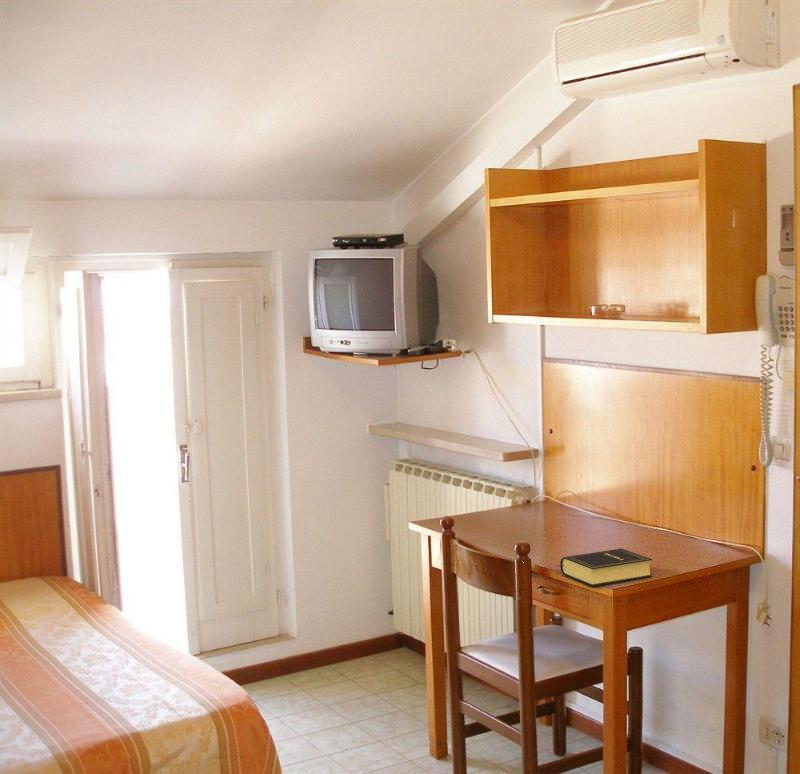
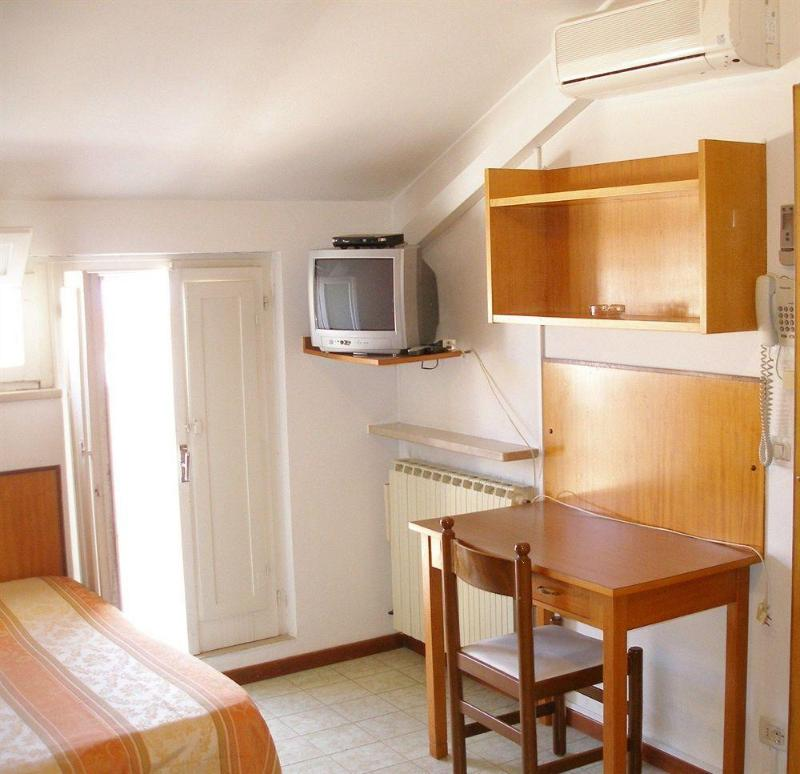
- book (603, 566)
